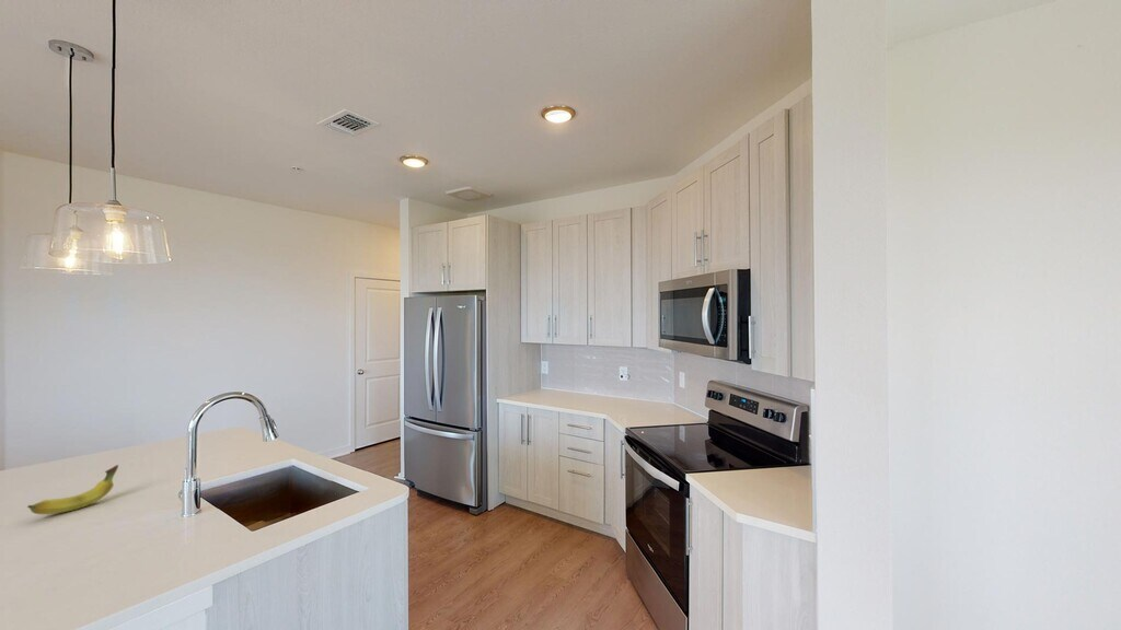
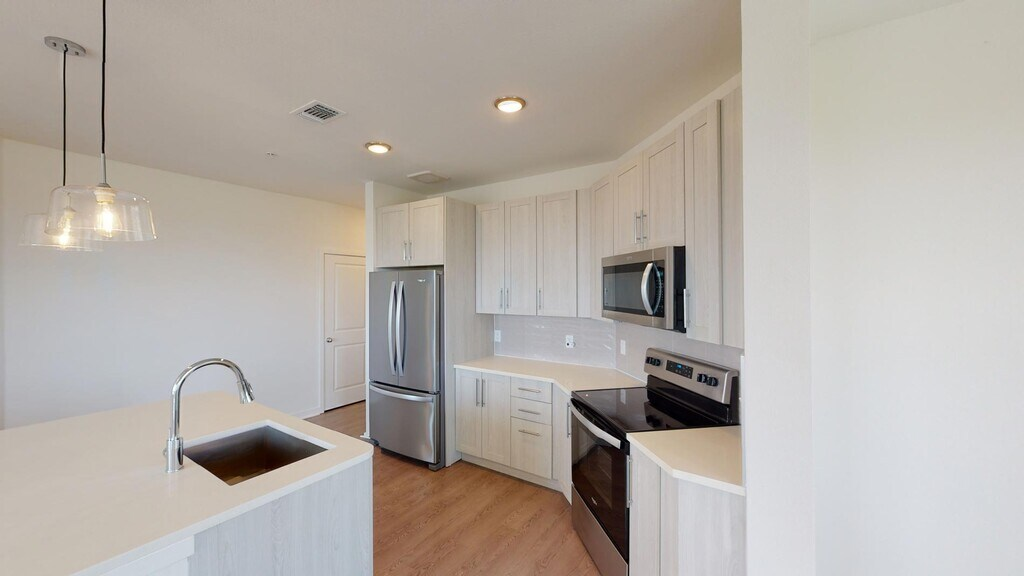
- fruit (78, 494)
